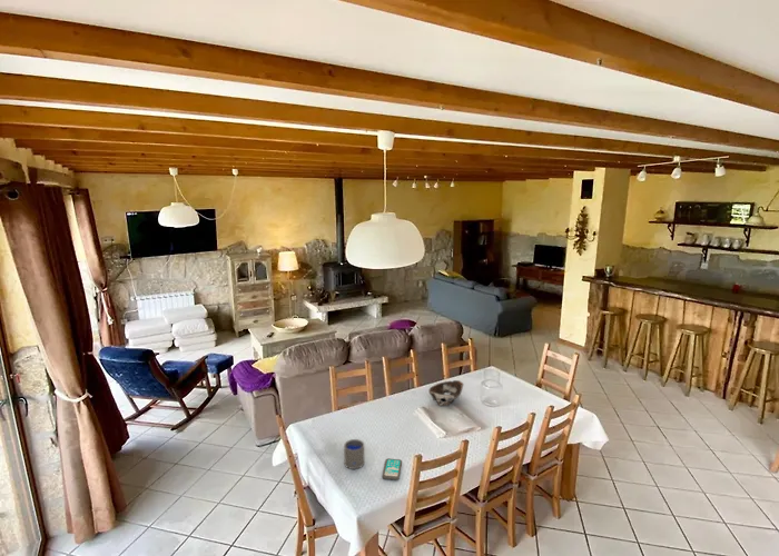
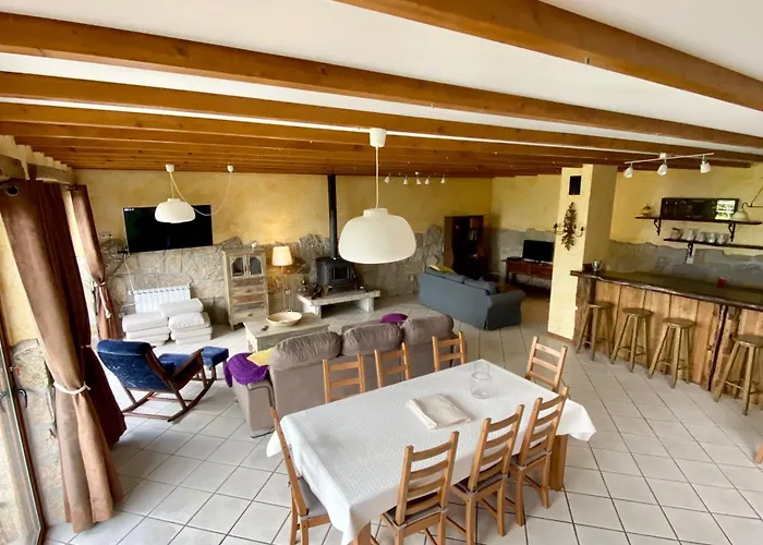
- cup (354, 454)
- smartphone (392, 468)
- bowl (444, 391)
